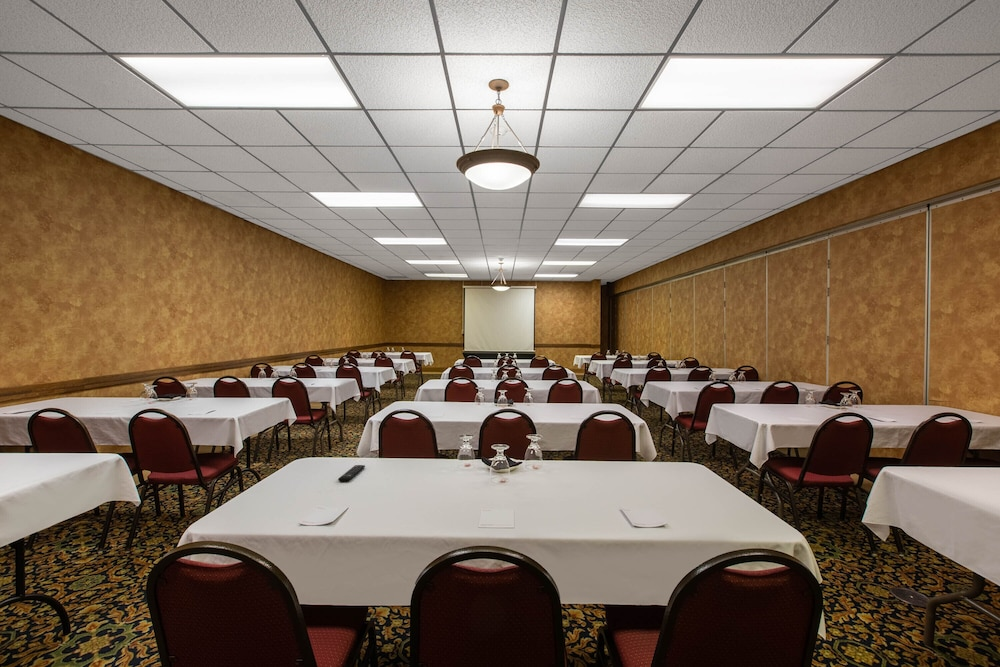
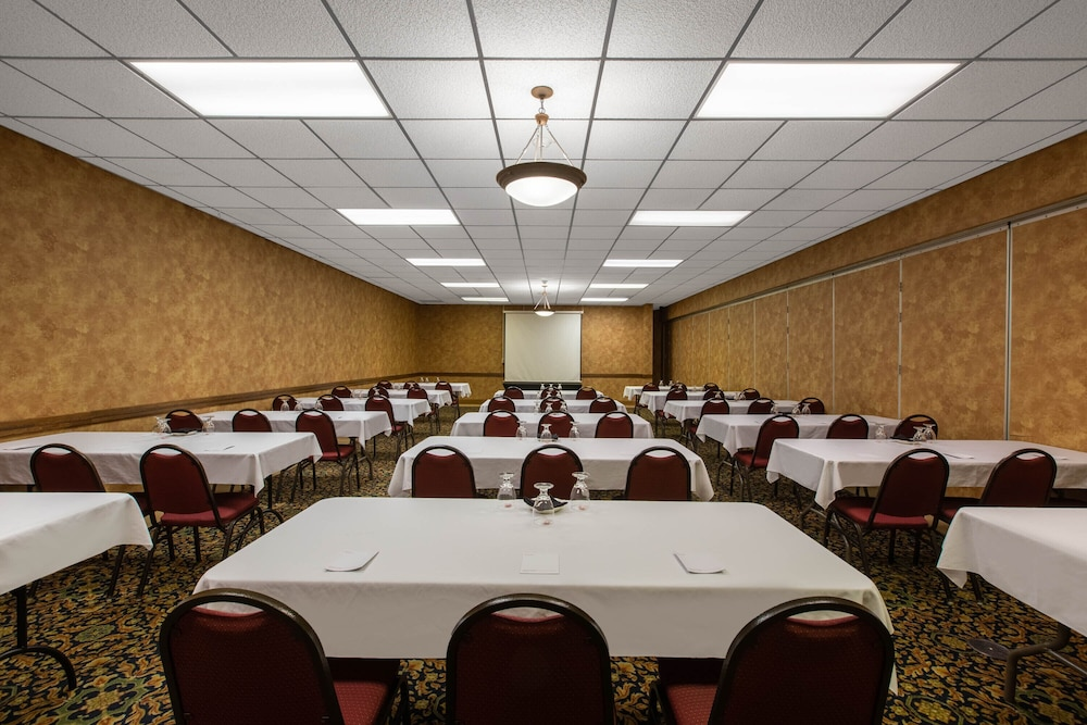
- remote control (352, 472)
